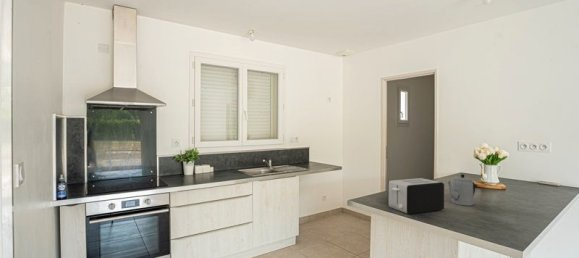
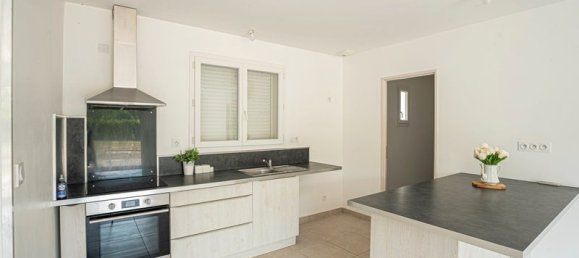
- toaster (415, 194)
- teapot (461, 188)
